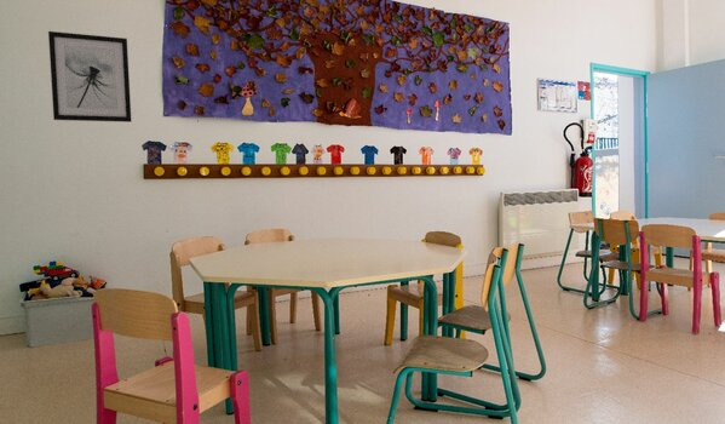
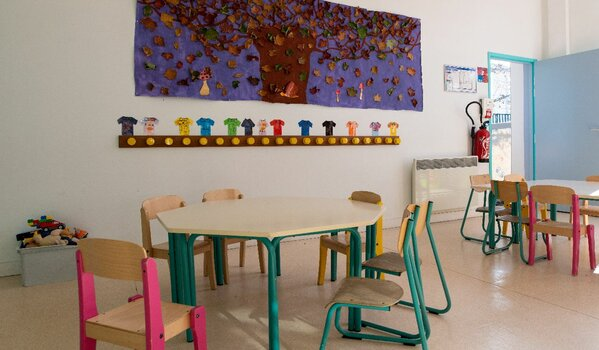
- wall art (91, 78)
